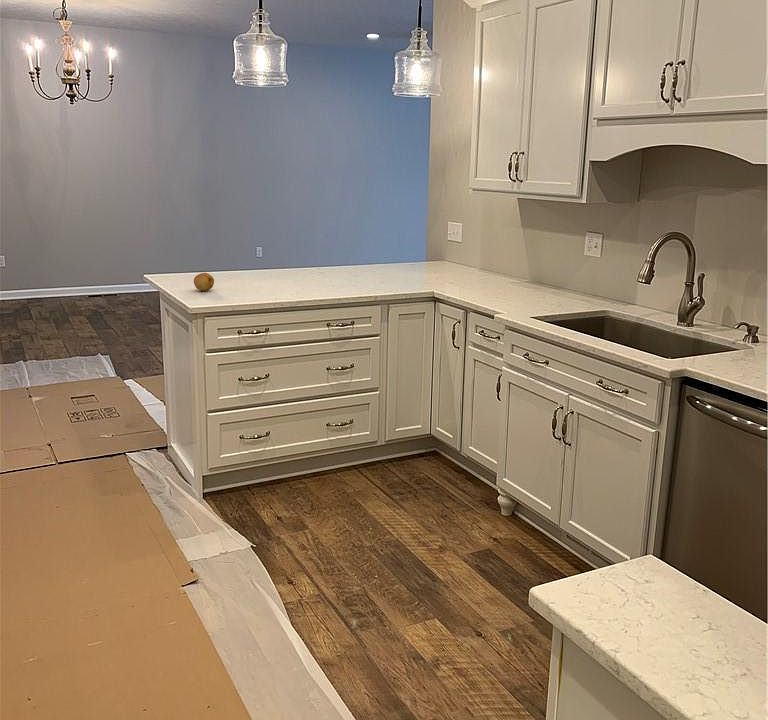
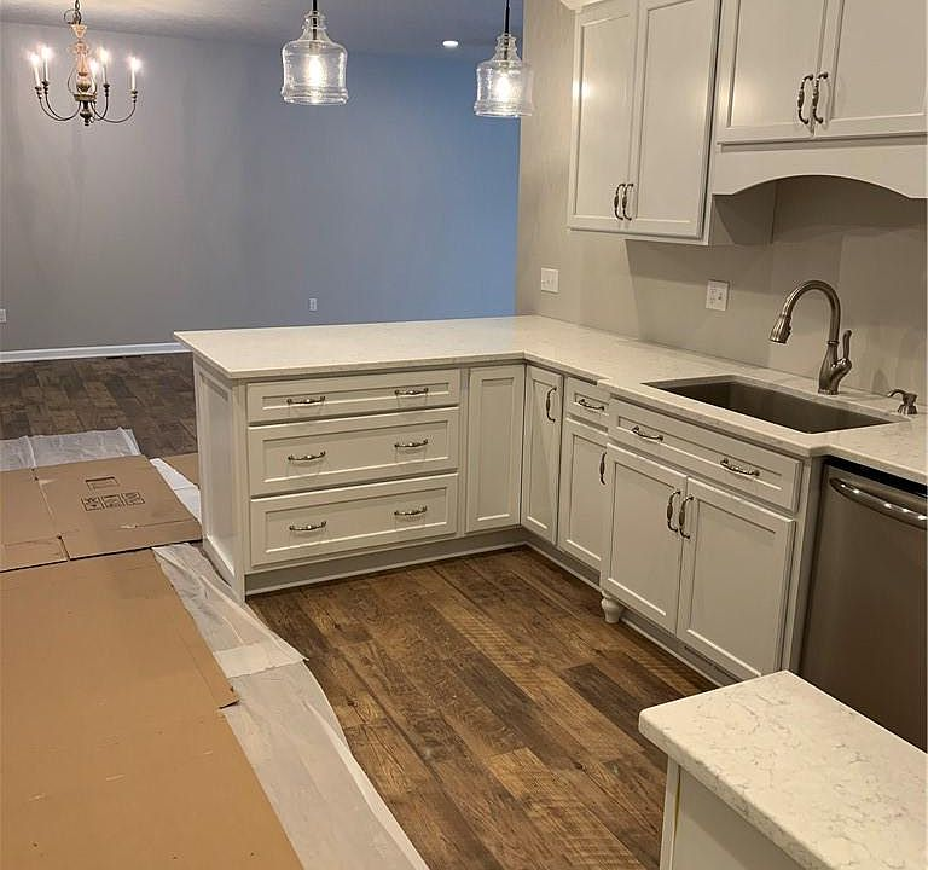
- fruit (204, 281)
